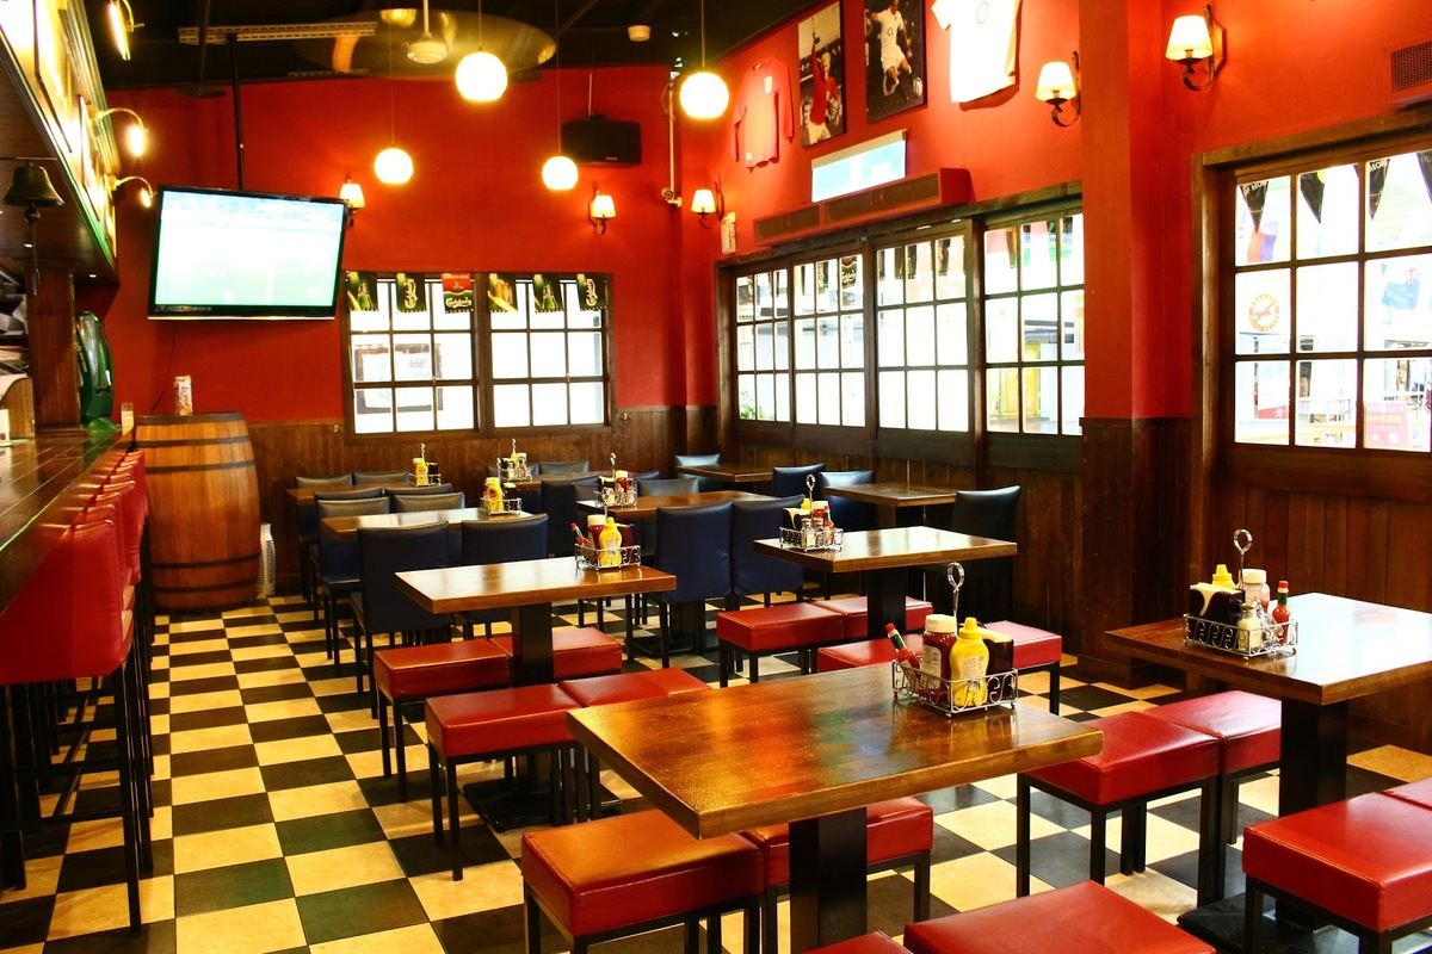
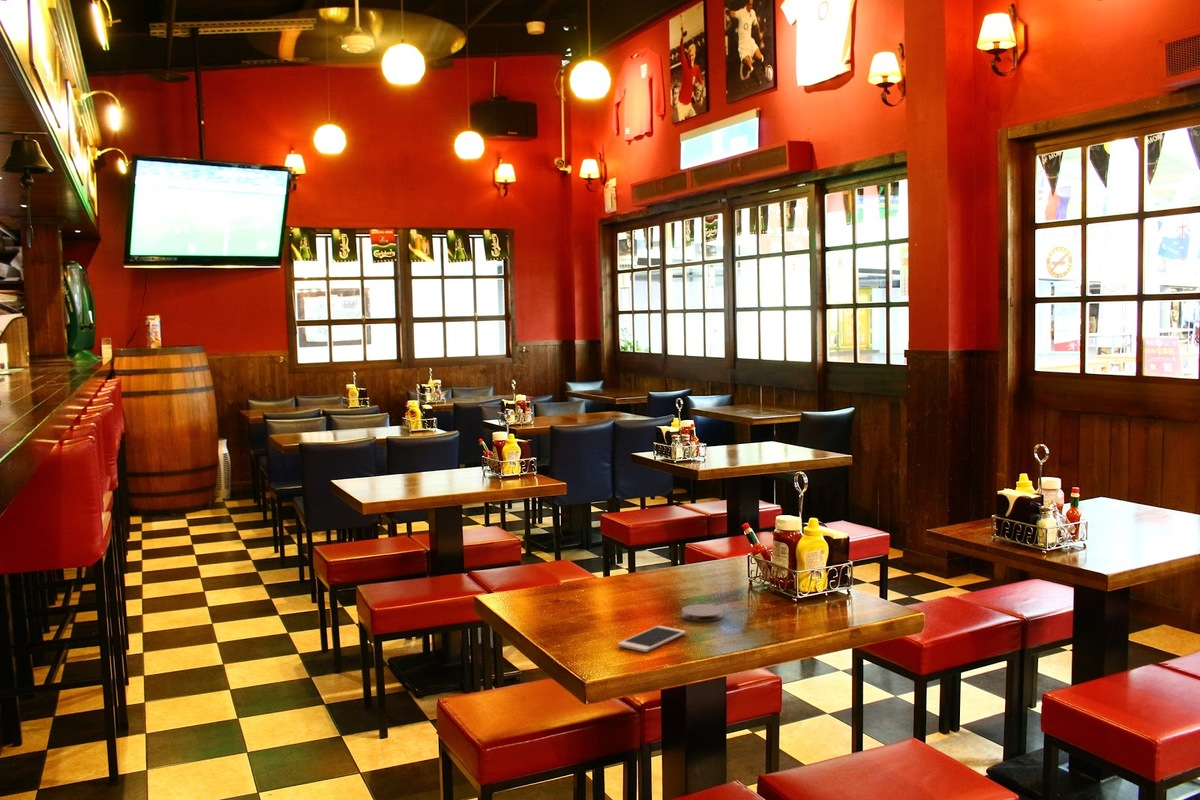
+ coaster (702, 612)
+ cell phone (652, 638)
